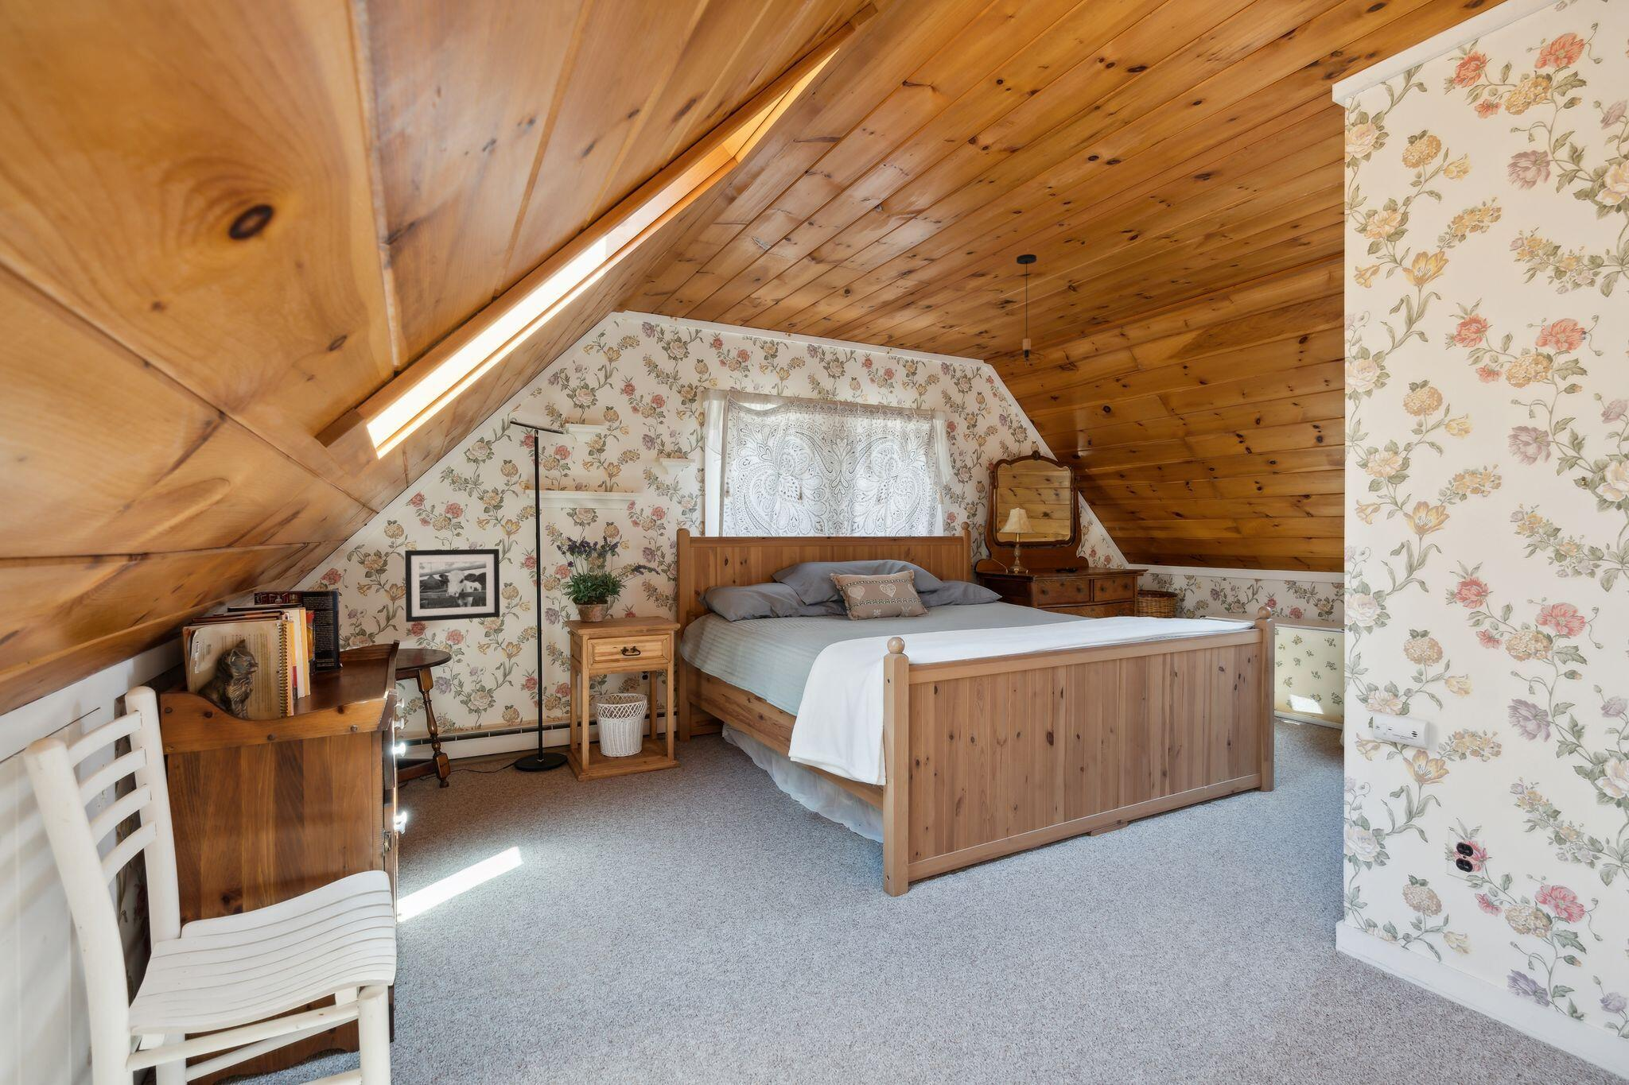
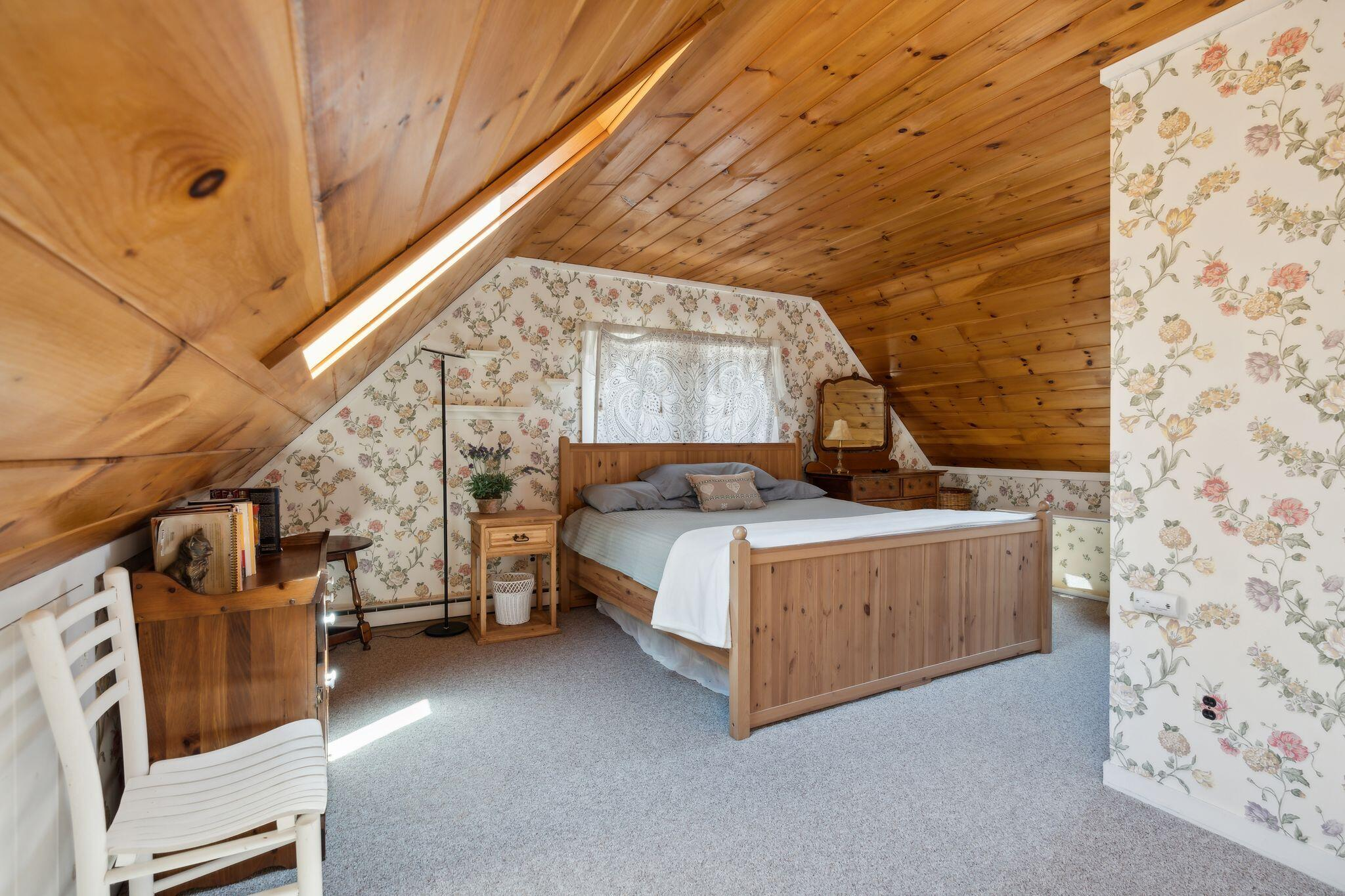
- pendant light (1026, 314)
- picture frame (453, 584)
